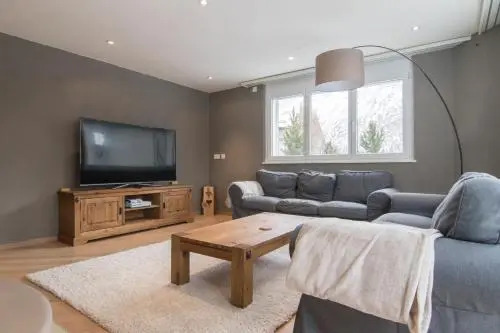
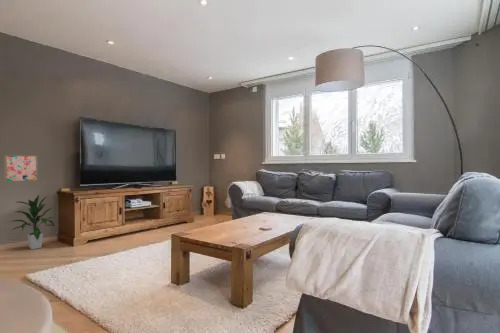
+ indoor plant (34, 221)
+ wall art (21, 168)
